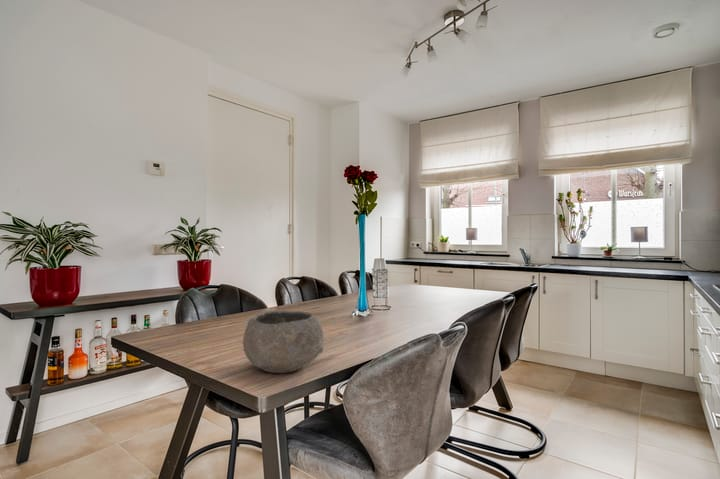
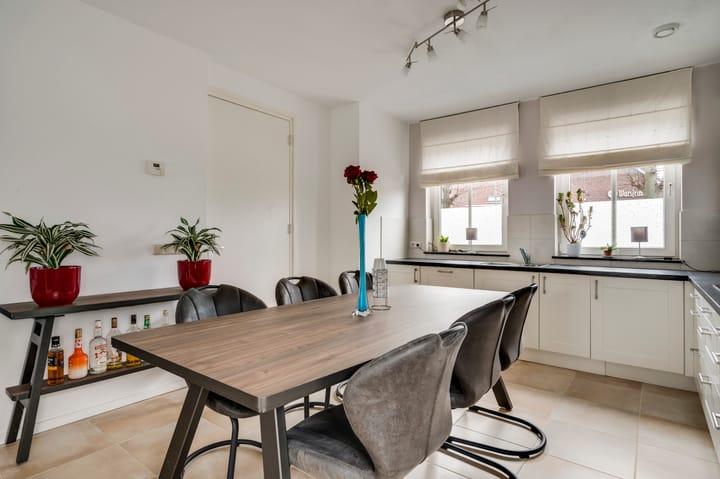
- bowl (284, 340)
